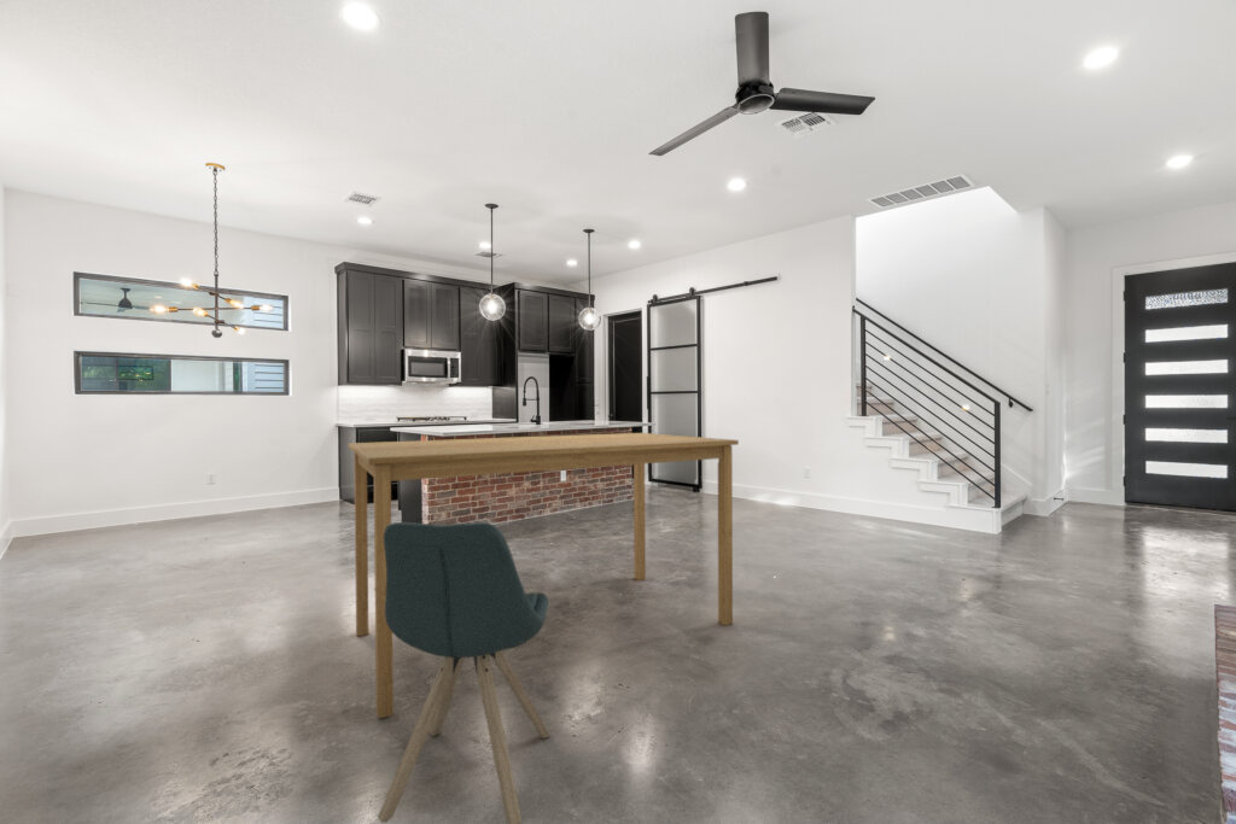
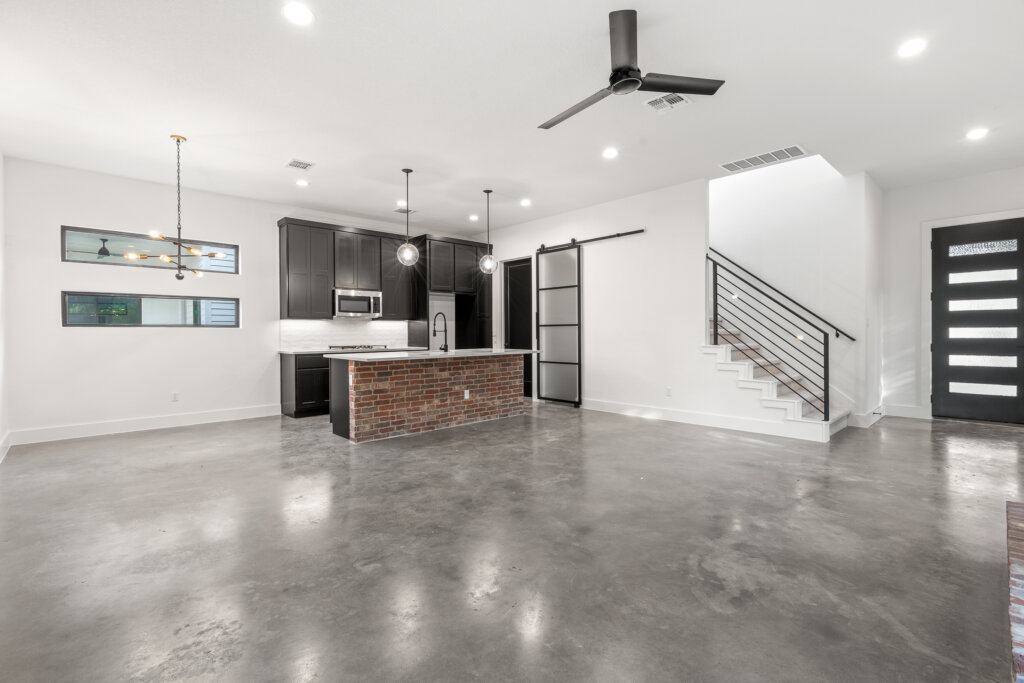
- chair (470, 639)
- dining table (536, 471)
